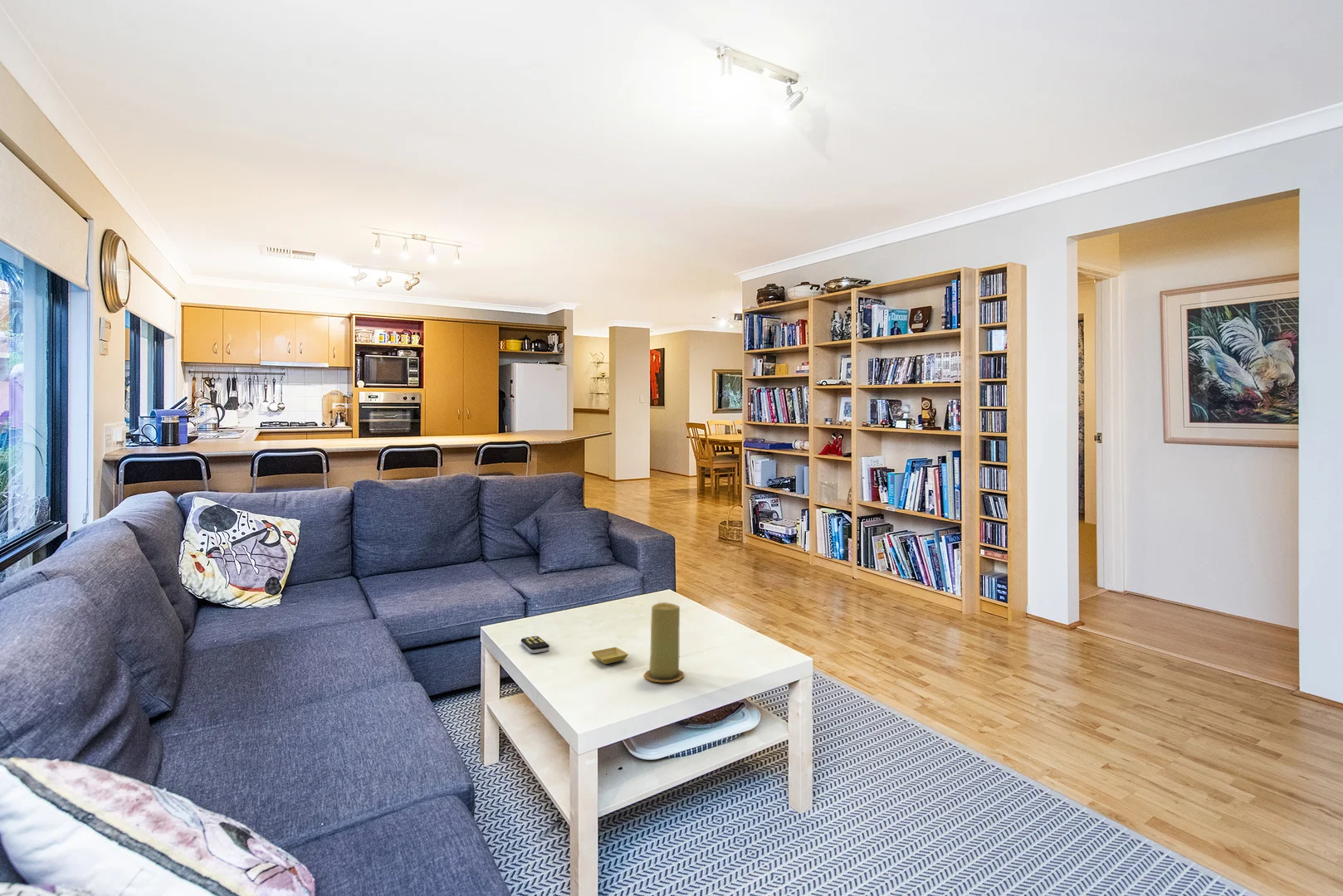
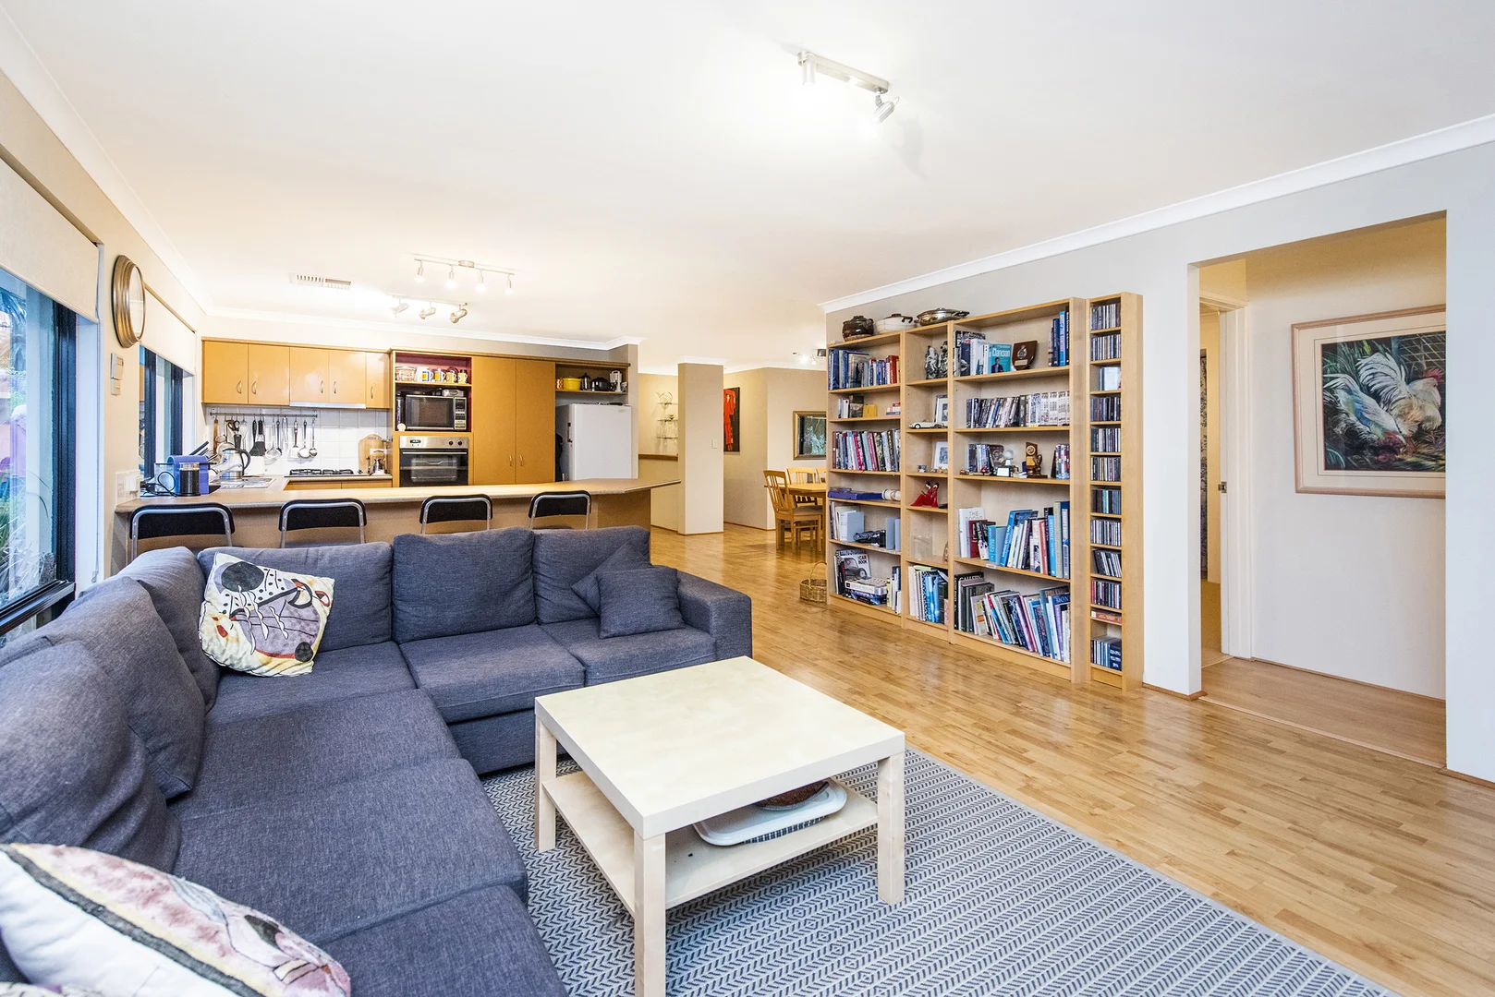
- remote control (535, 644)
- saucer (609, 656)
- candle (664, 640)
